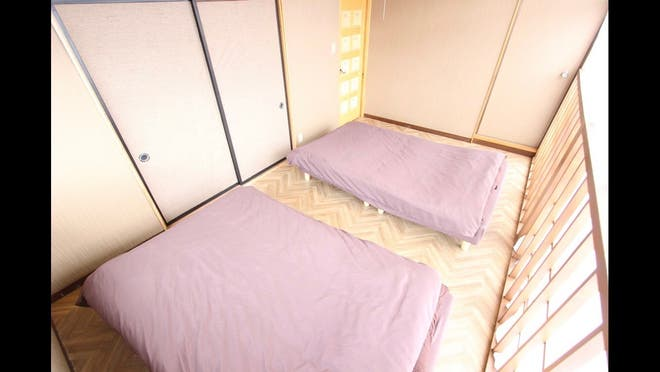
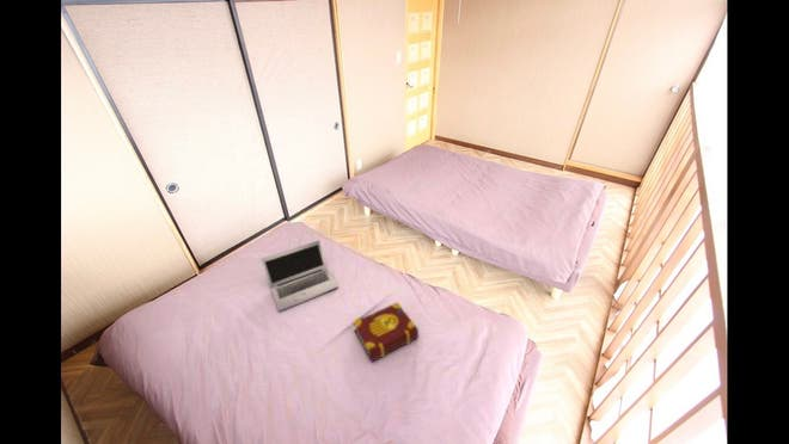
+ book (386, 329)
+ laptop (300, 273)
